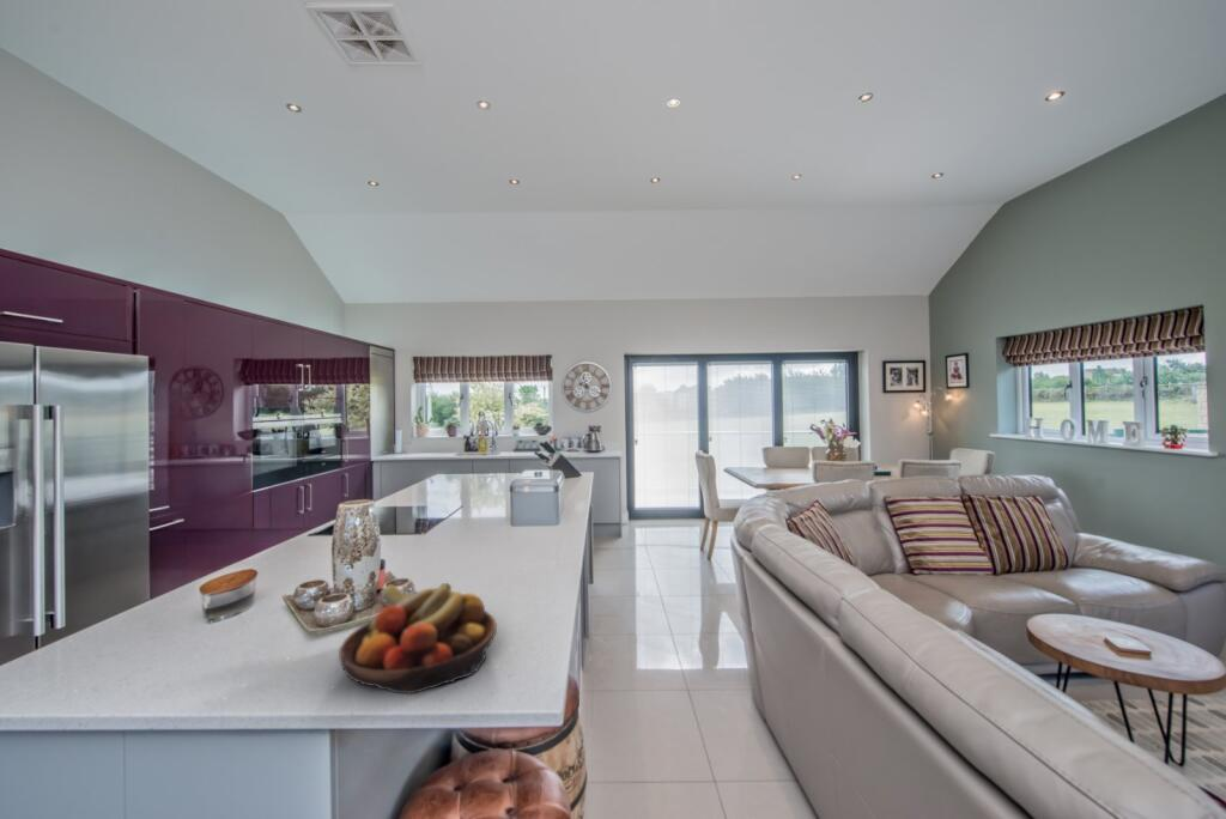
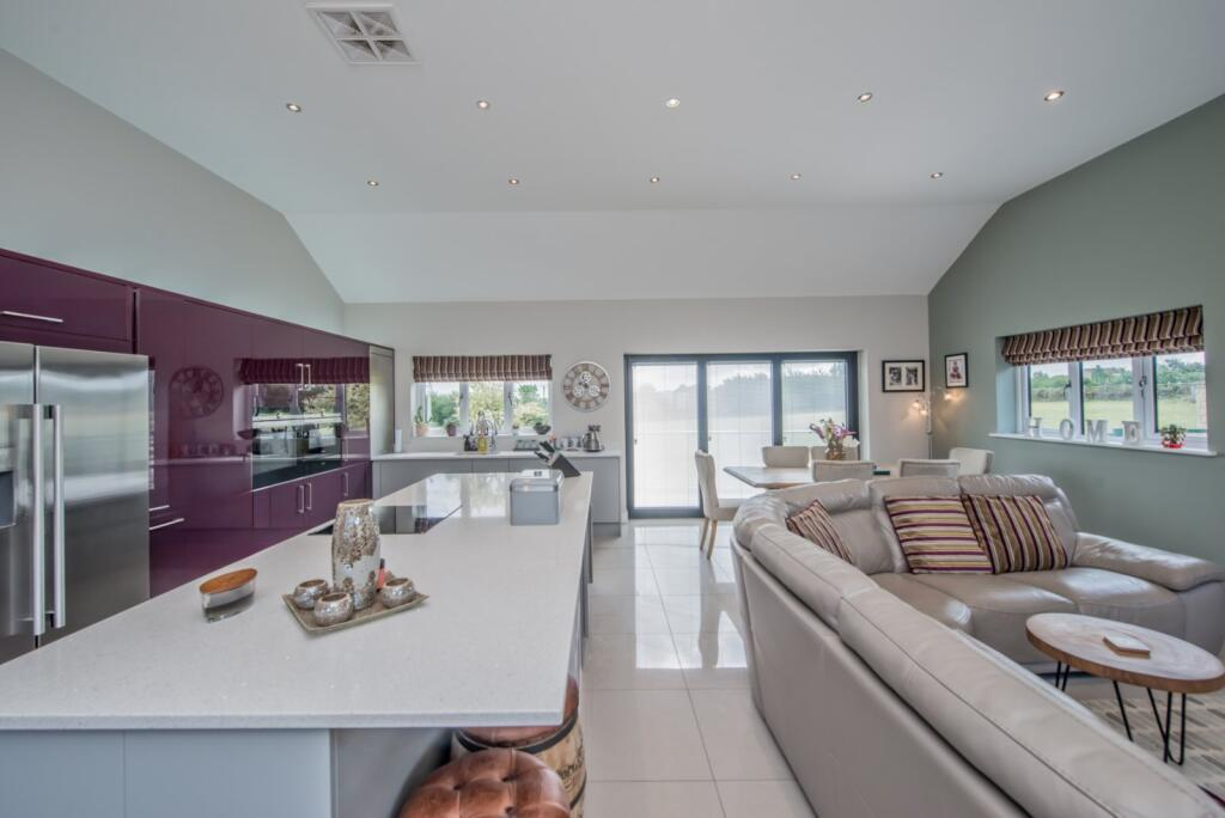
- fruit bowl (420, 626)
